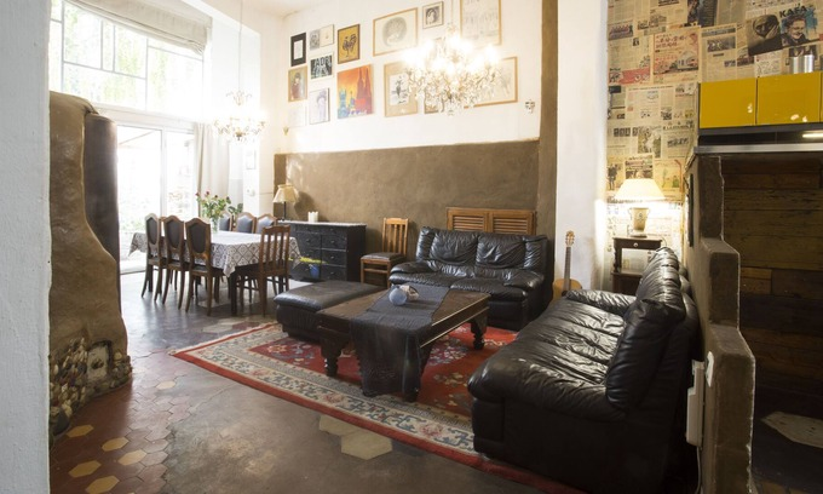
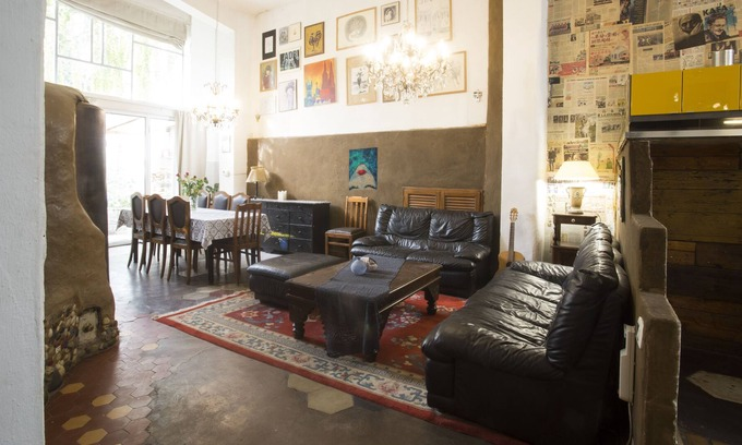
+ wall art (362, 169)
